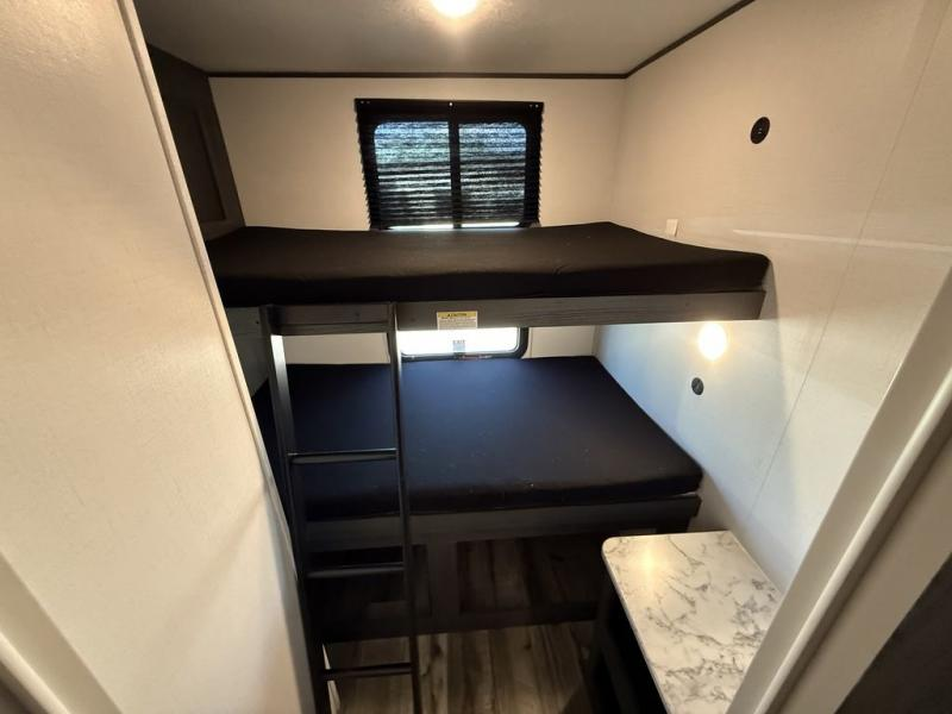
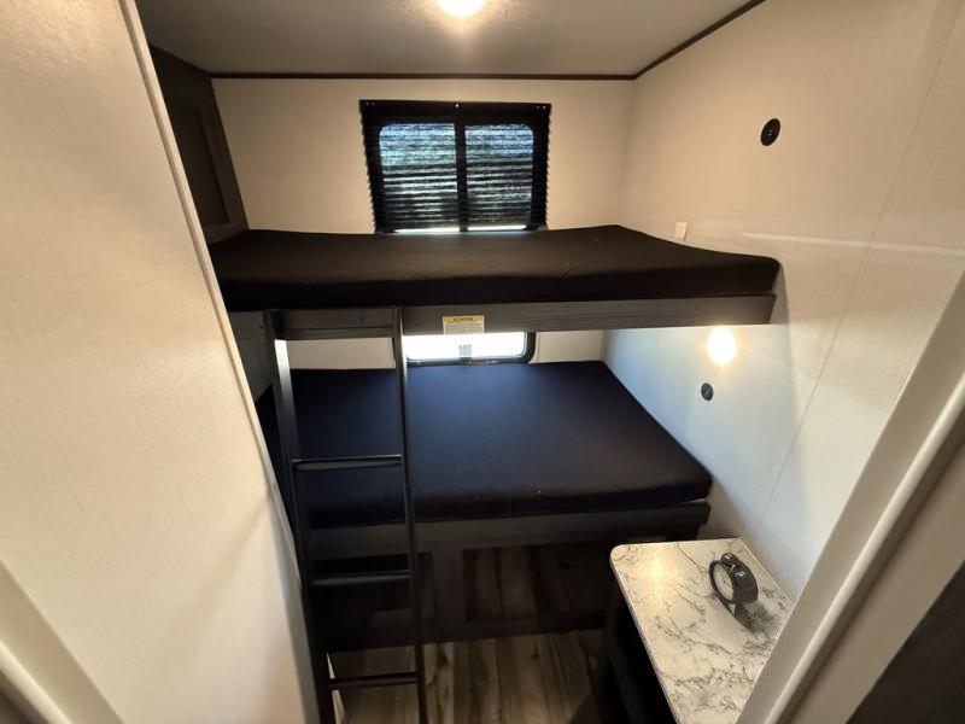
+ alarm clock (732, 579)
